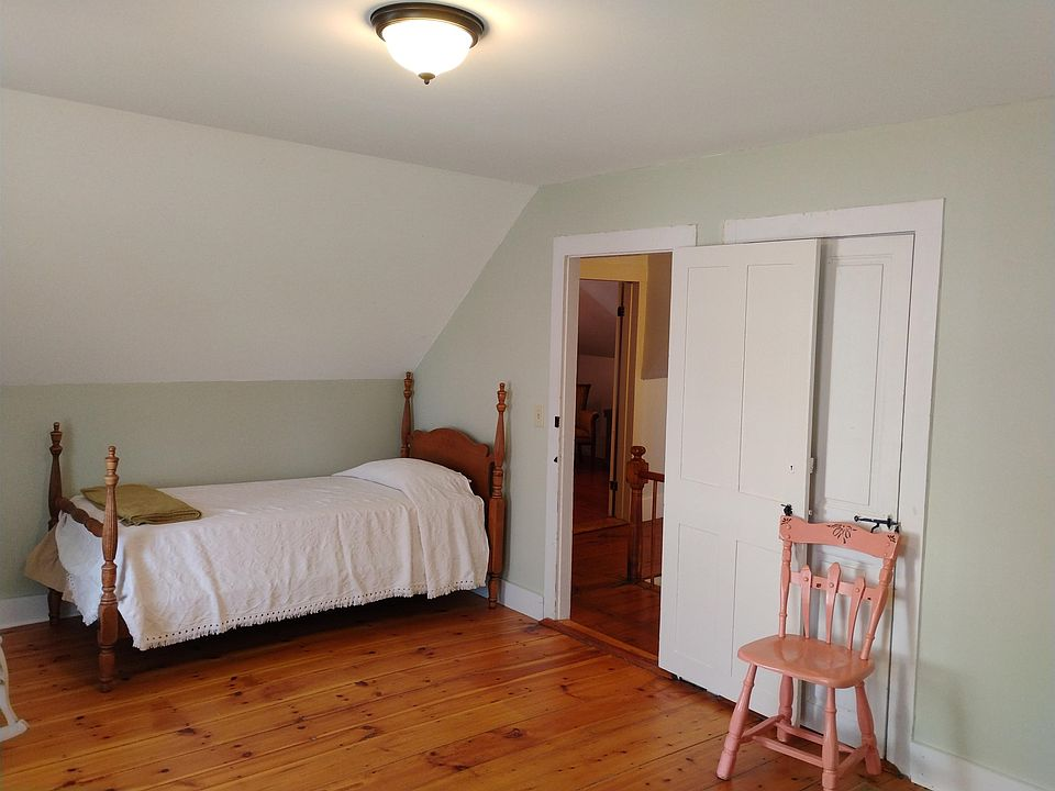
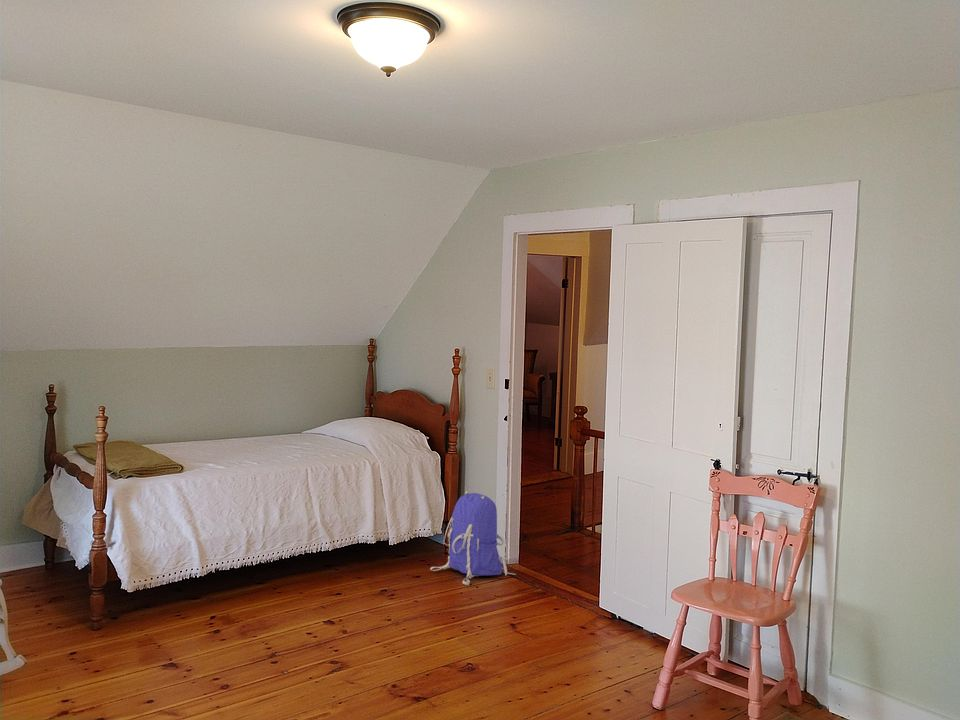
+ backpack (472, 533)
